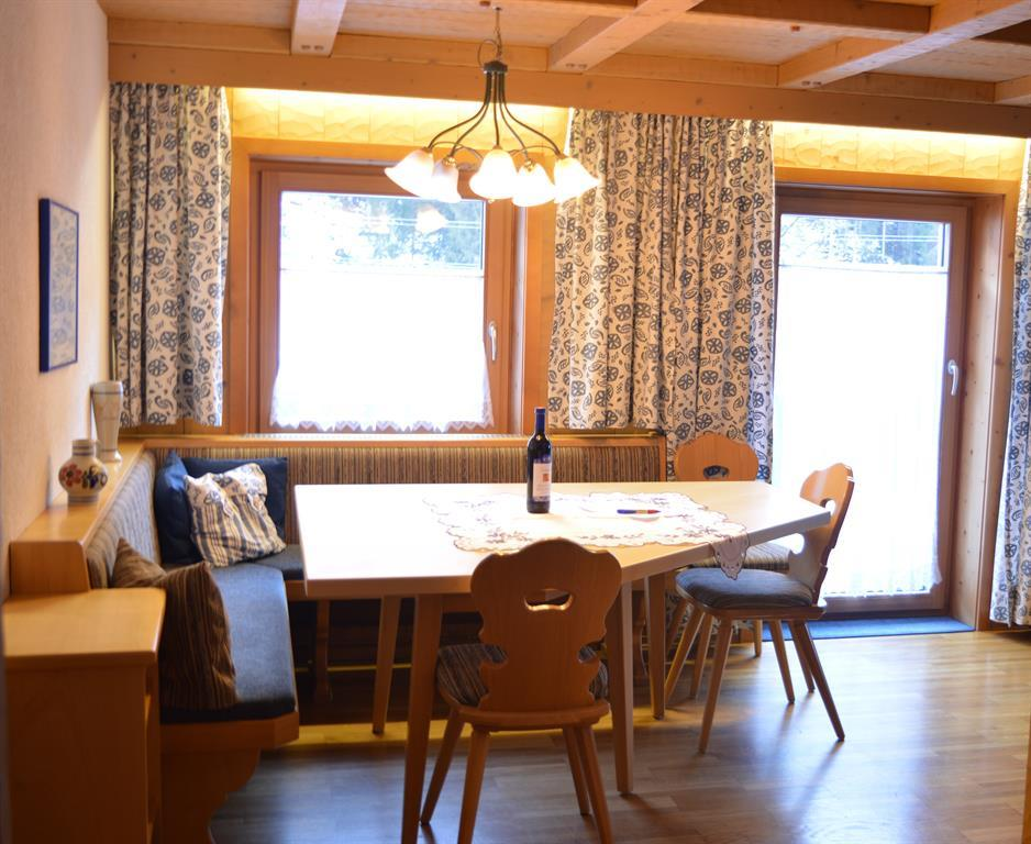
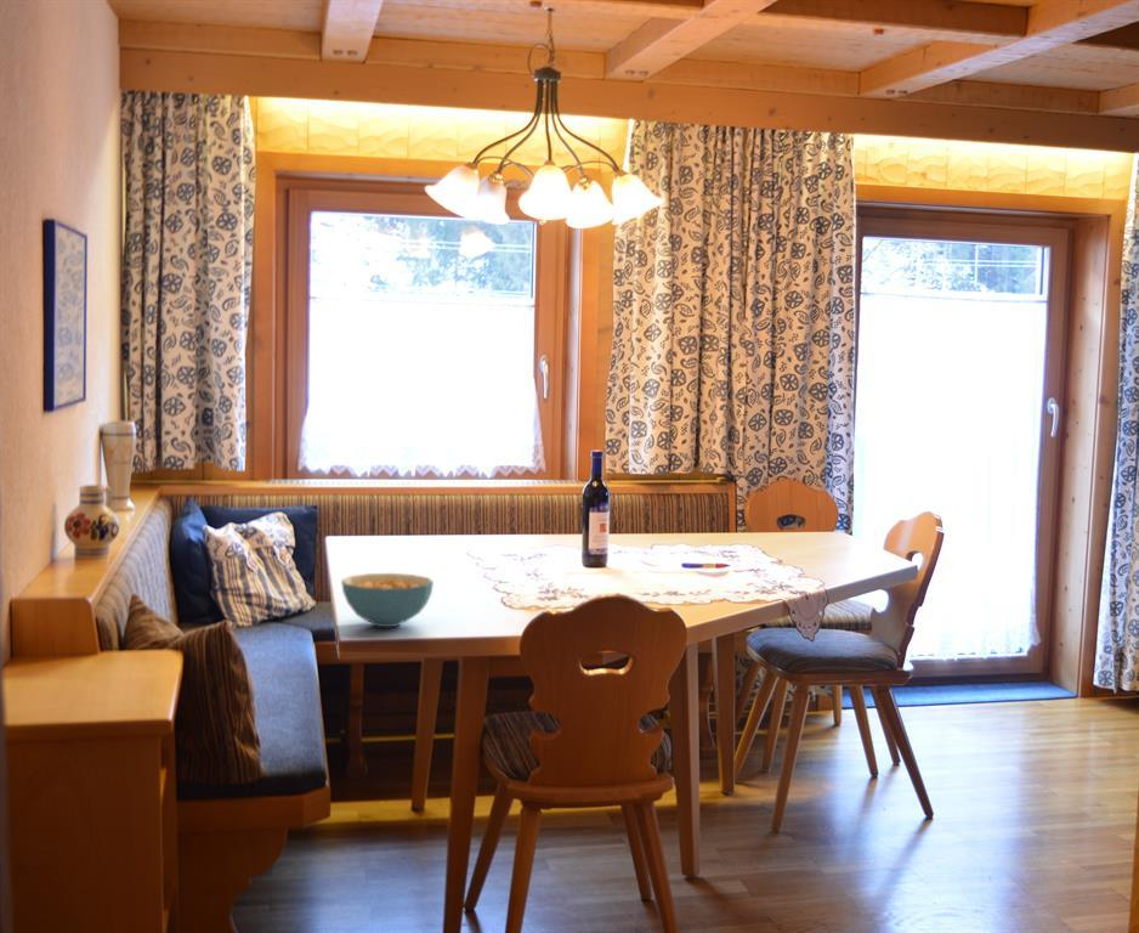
+ cereal bowl (386, 603)
